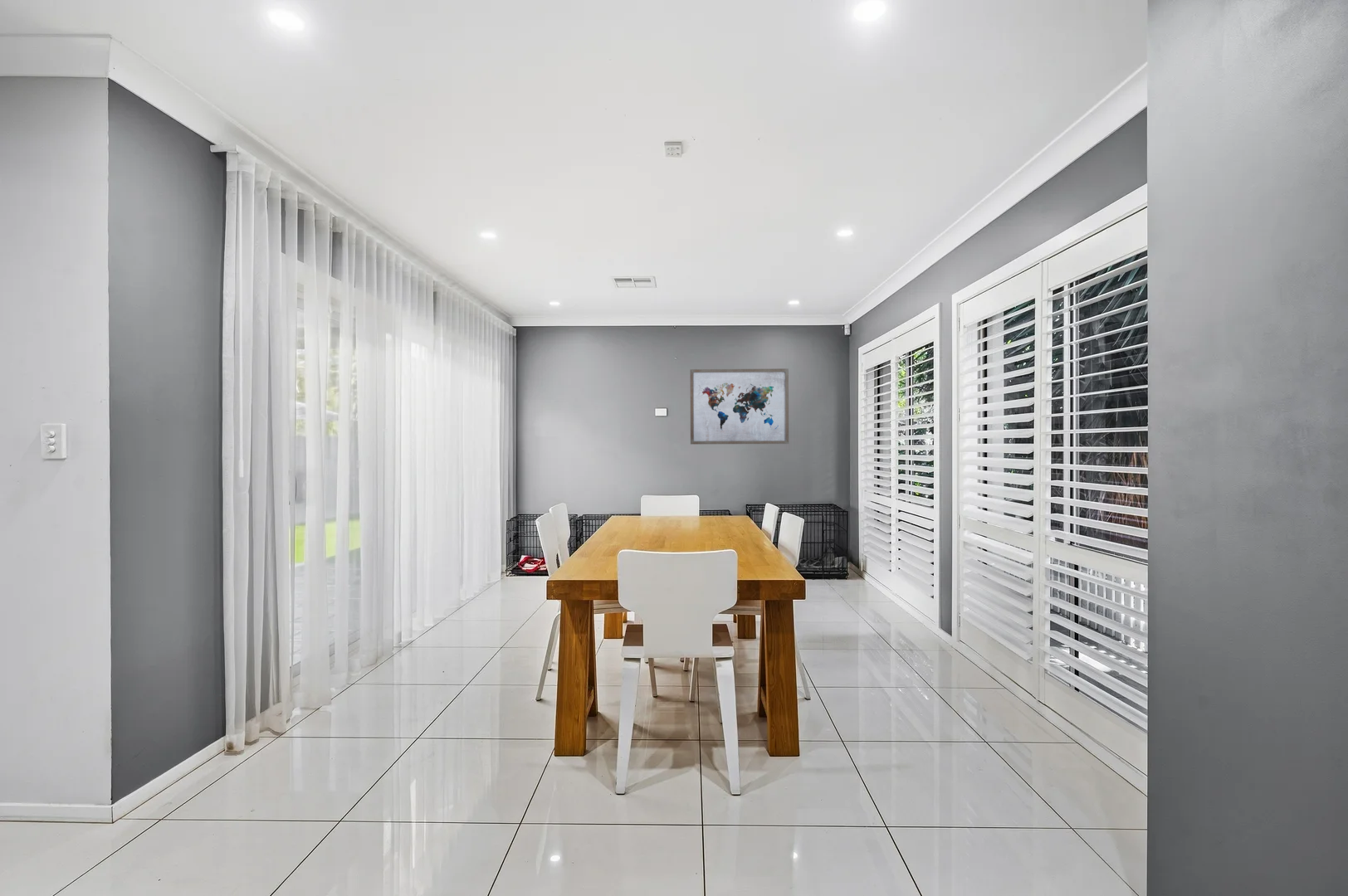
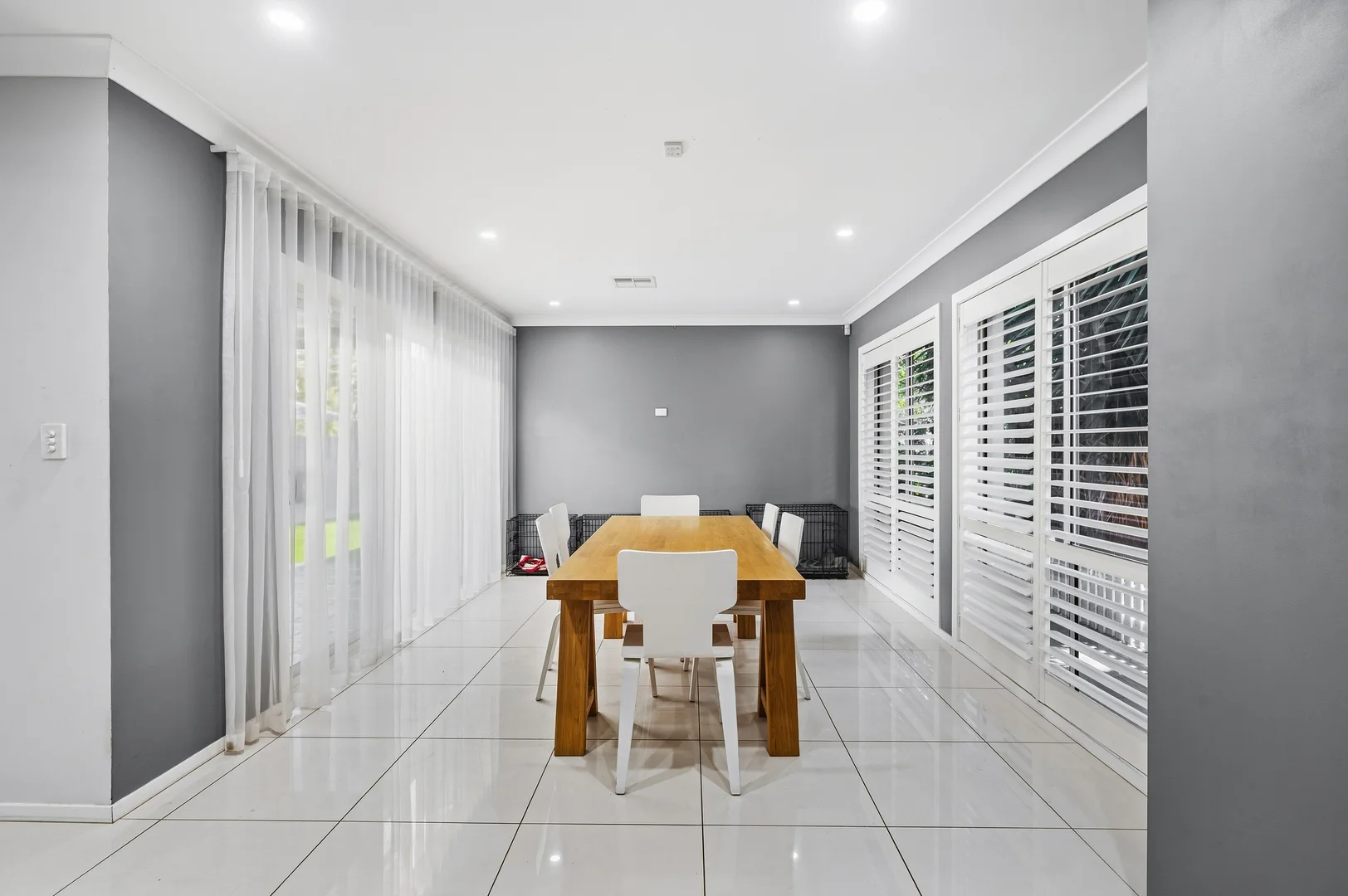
- wall art (739, 407)
